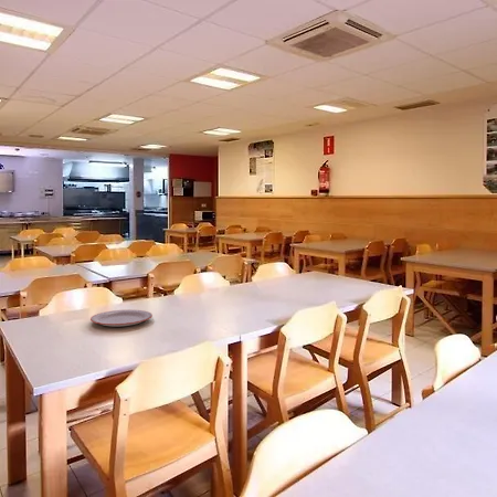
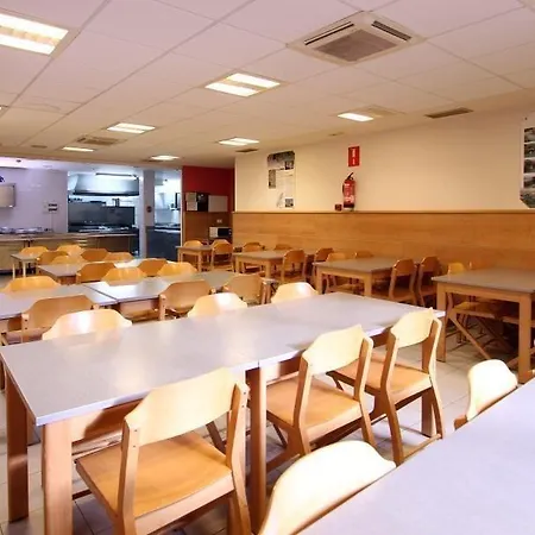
- plate (121, 318)
